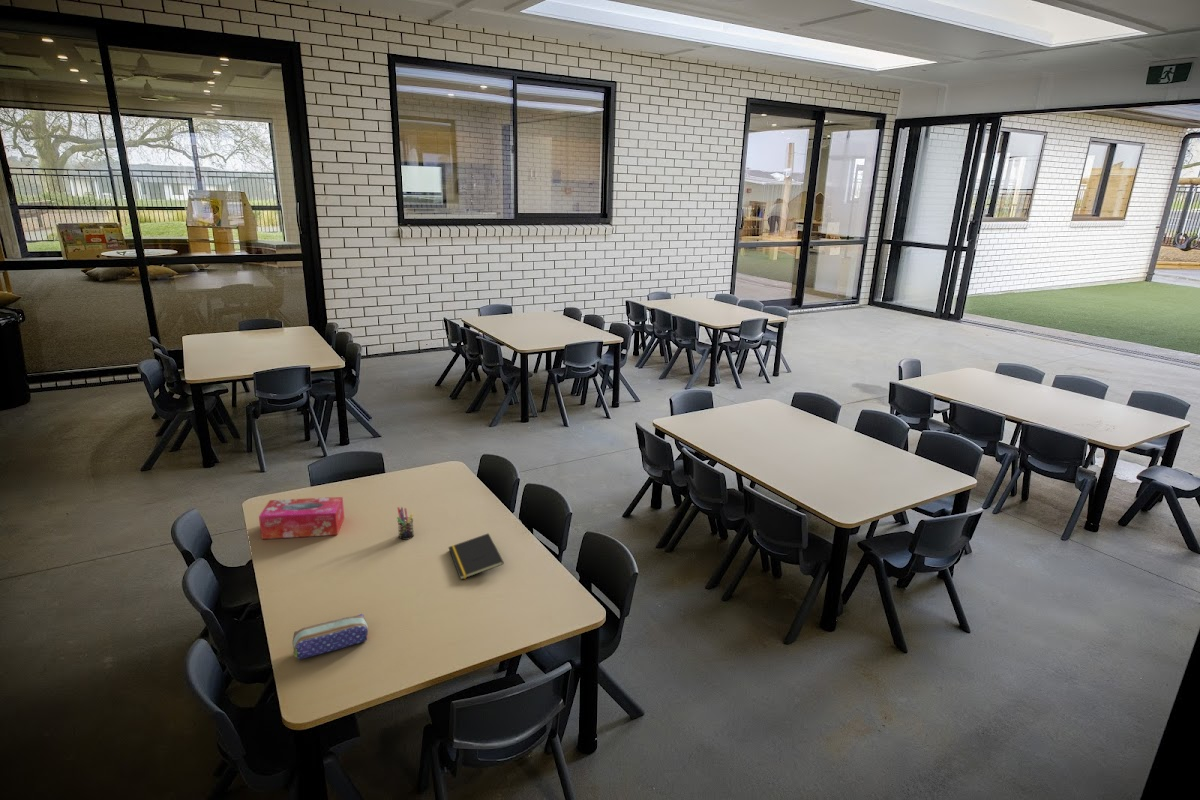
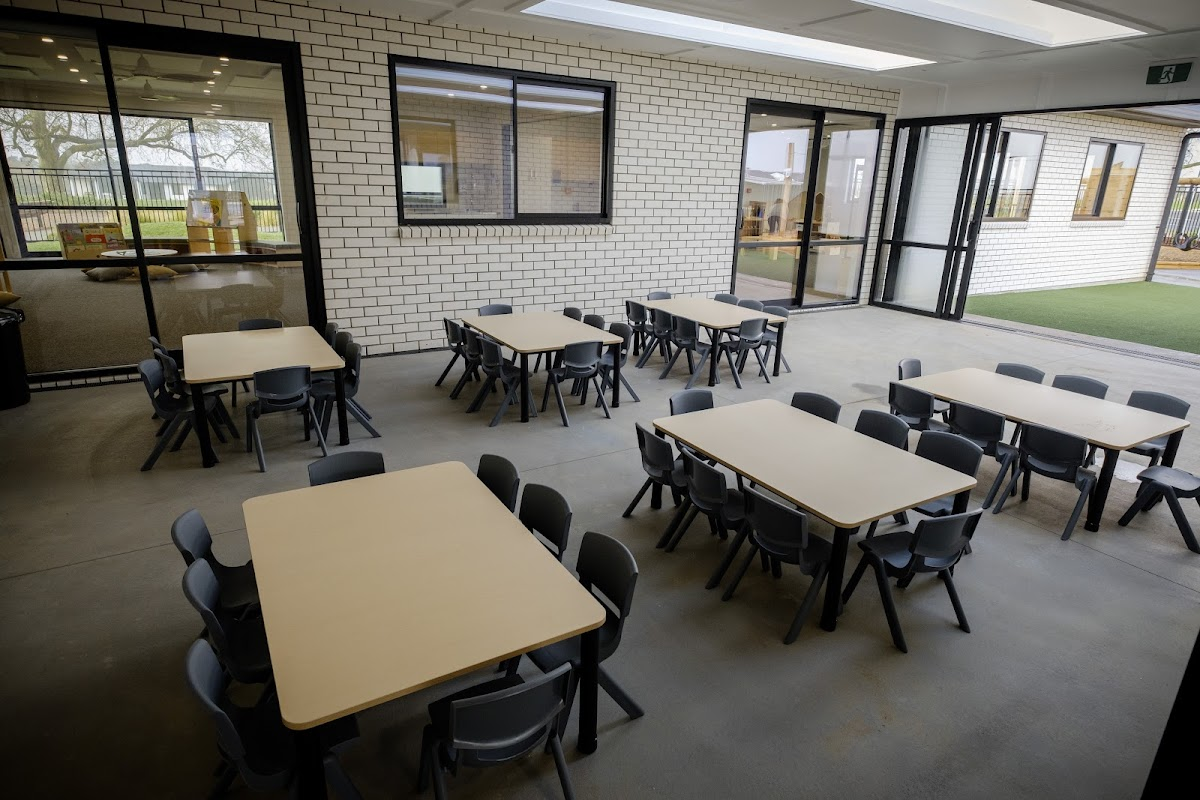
- notepad (475, 555)
- pencil case (330, 635)
- pen holder (403, 523)
- tissue box (303, 517)
